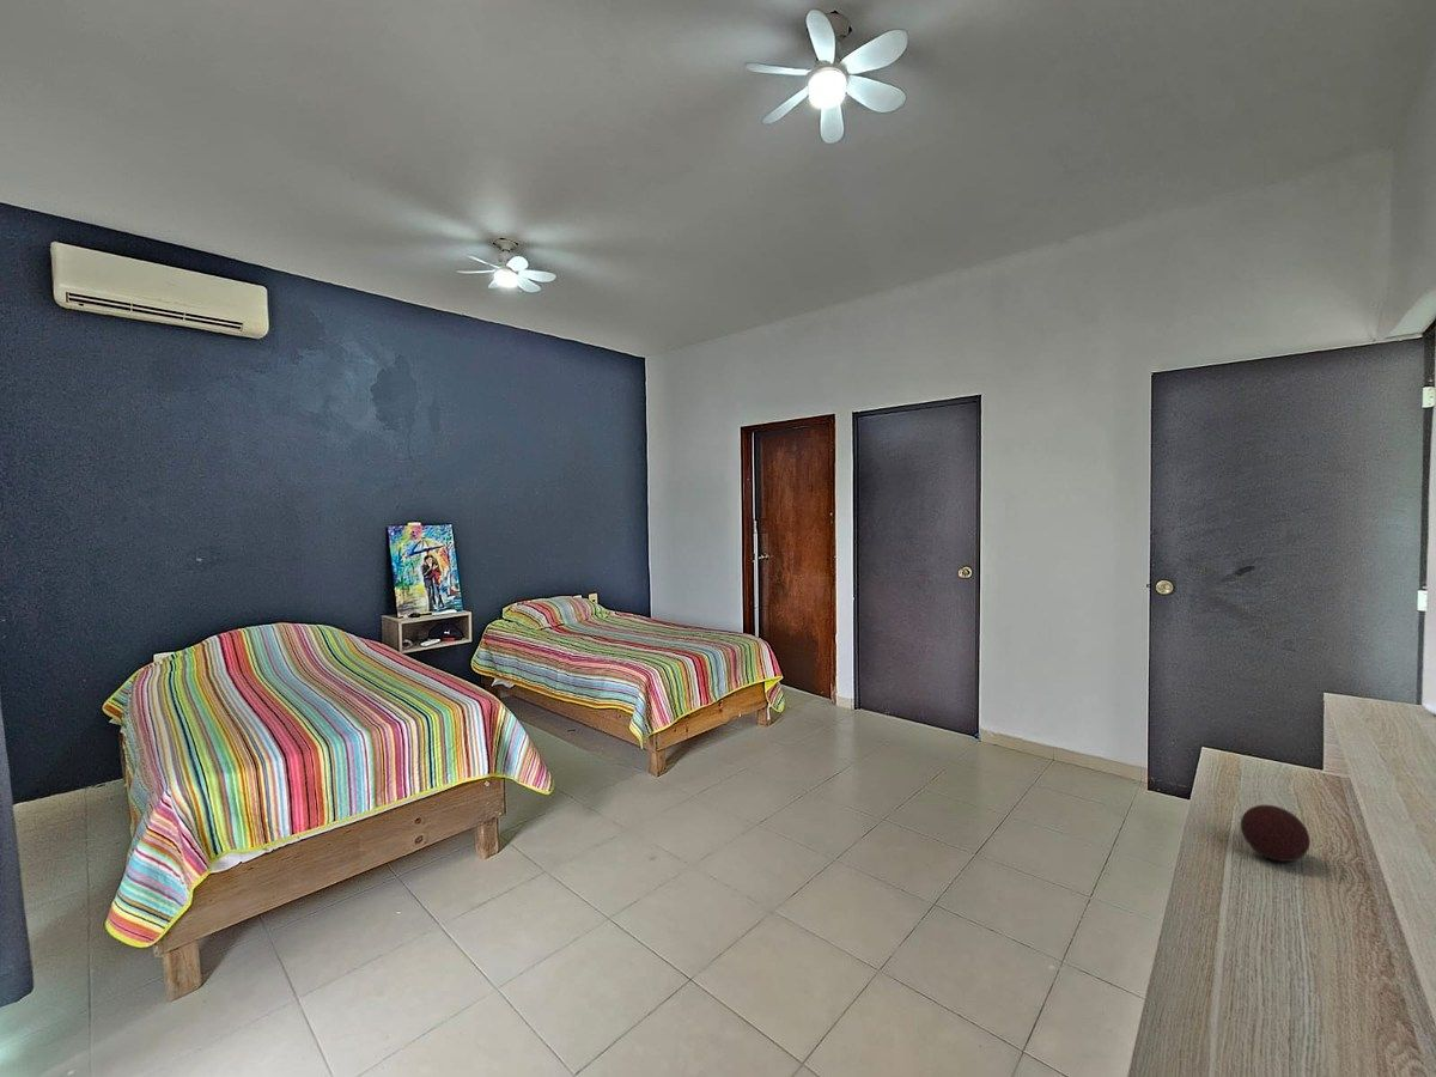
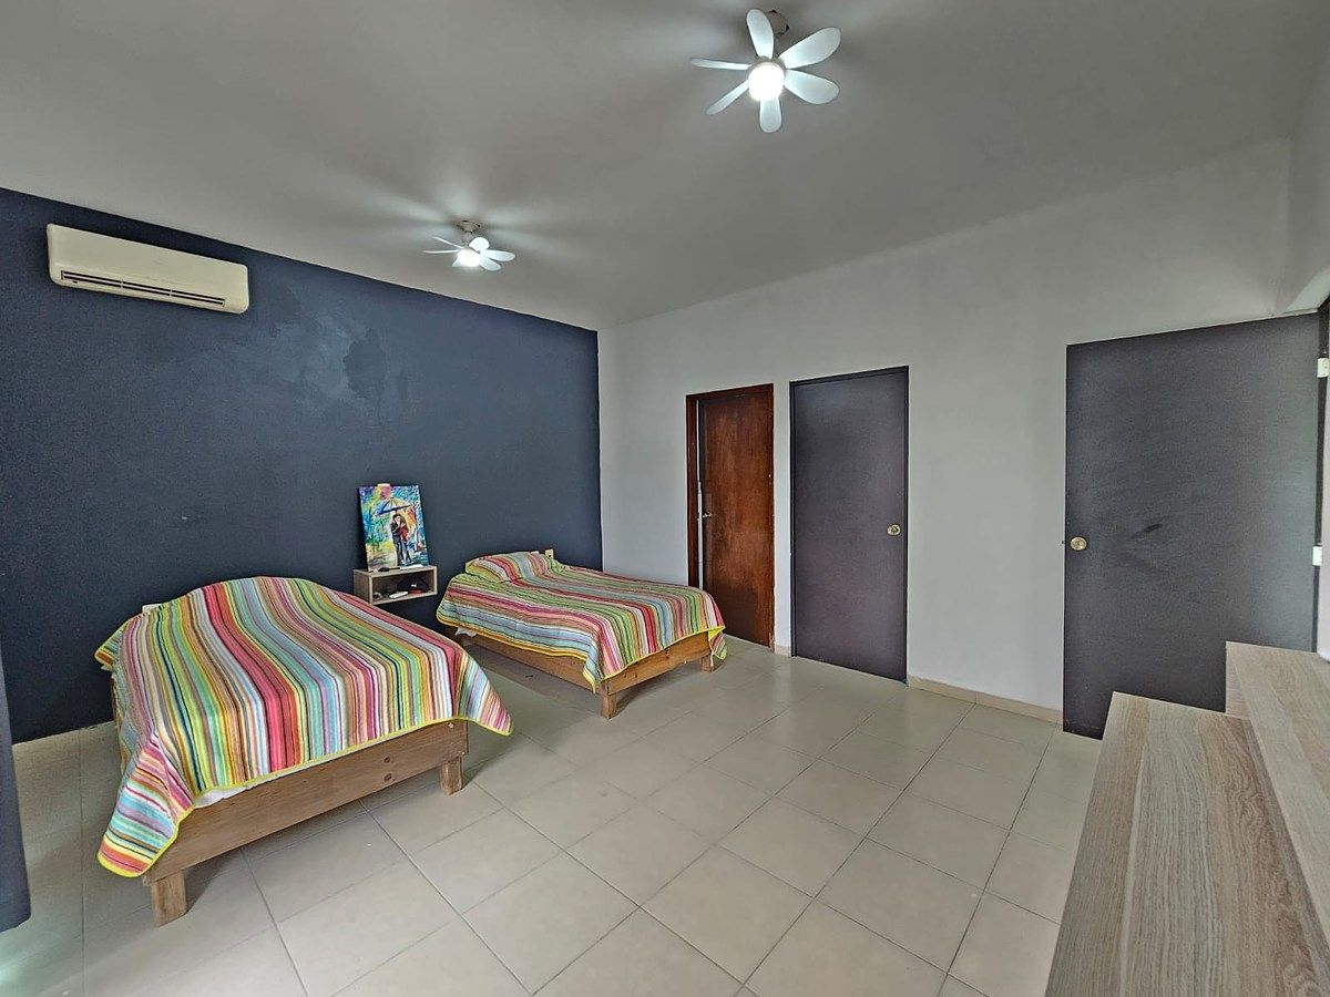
- decorative ball (1273, 832)
